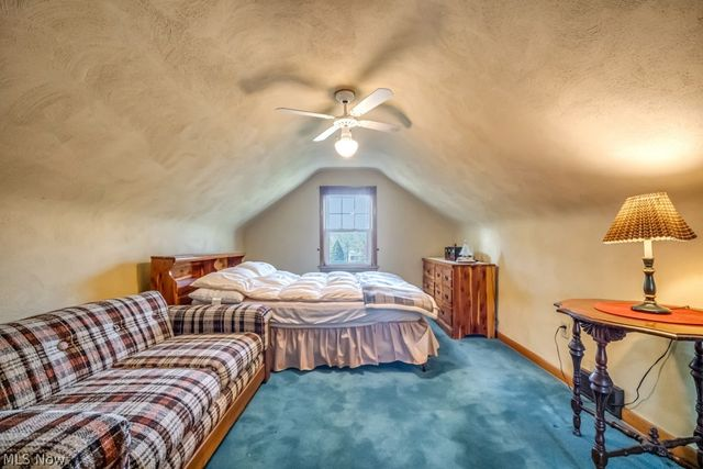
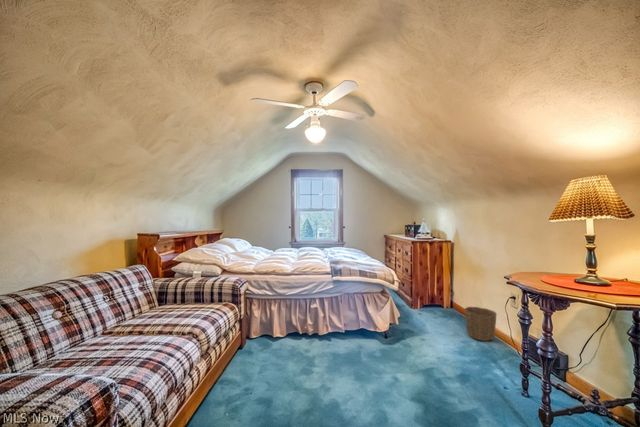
+ waste basket (480, 323)
